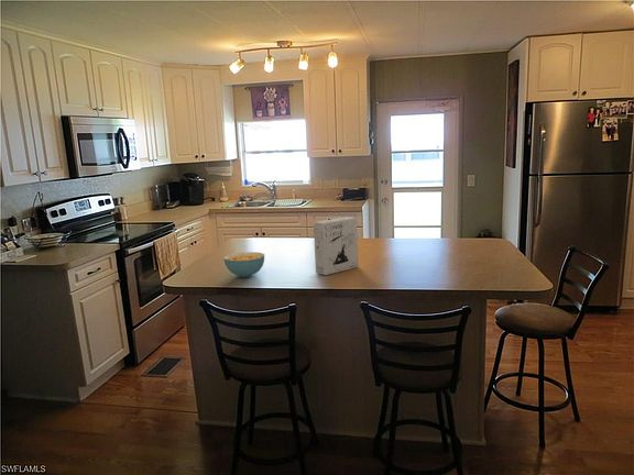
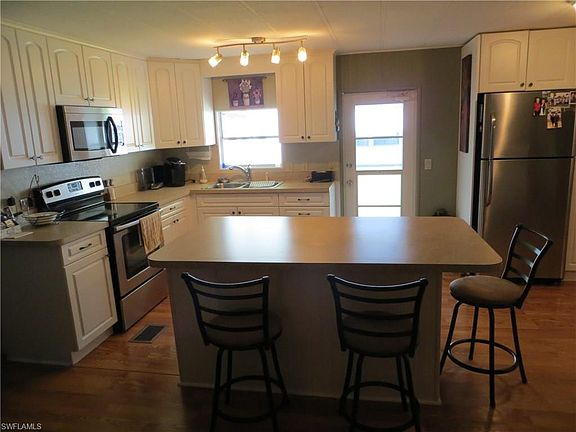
- cereal bowl (244, 265)
- cereal box (336, 244)
